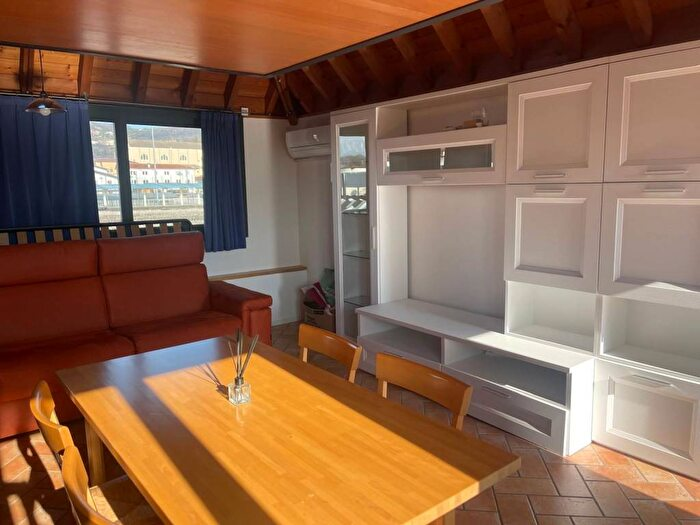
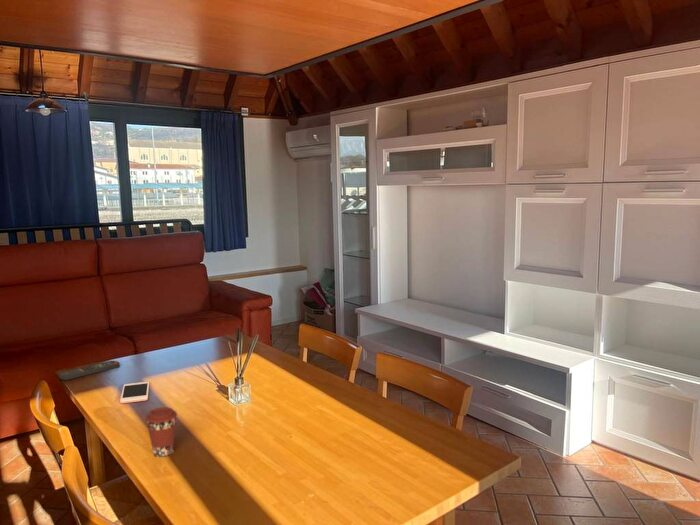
+ coffee cup (162, 432)
+ cell phone (135, 392)
+ remote control (90, 369)
